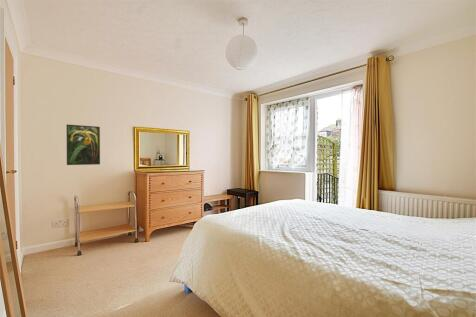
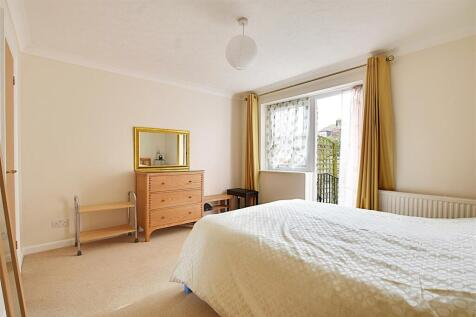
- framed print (83, 145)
